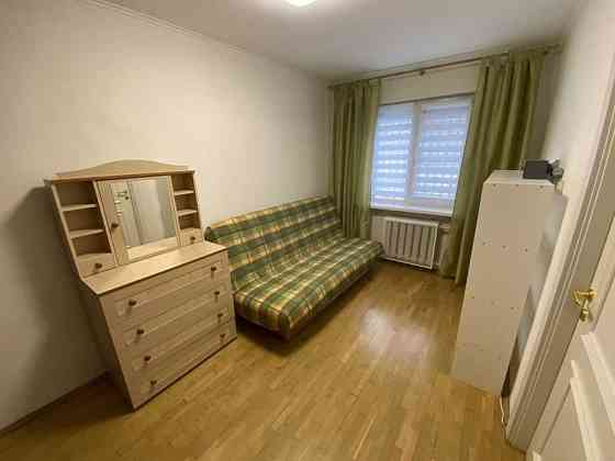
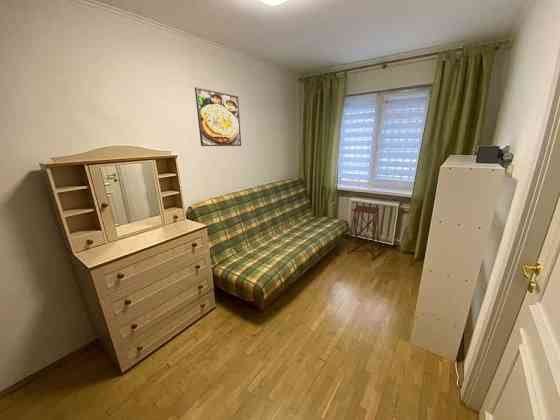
+ side table (363, 229)
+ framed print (220, 119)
